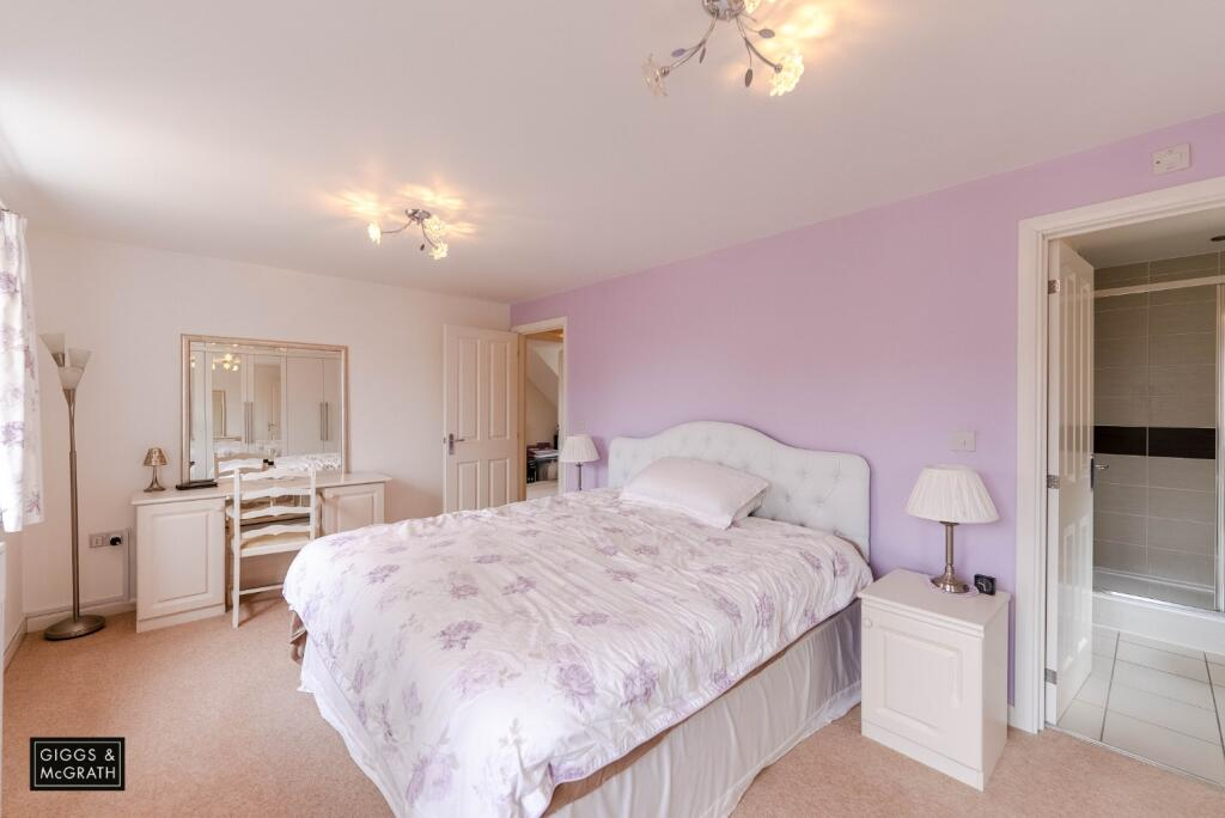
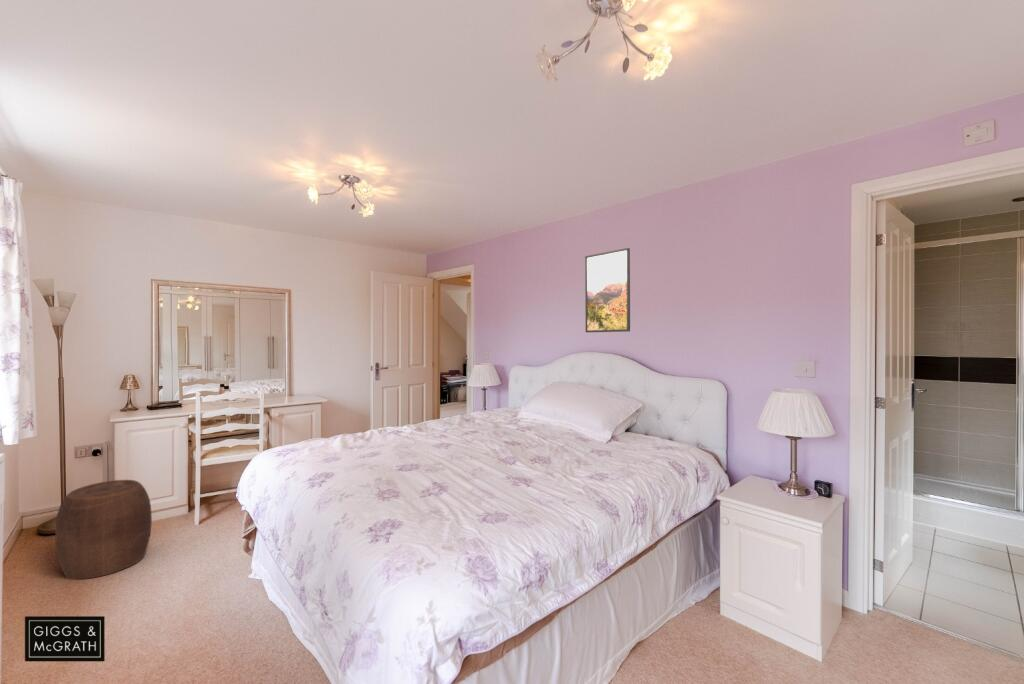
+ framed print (606, 292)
+ stool (106, 525)
